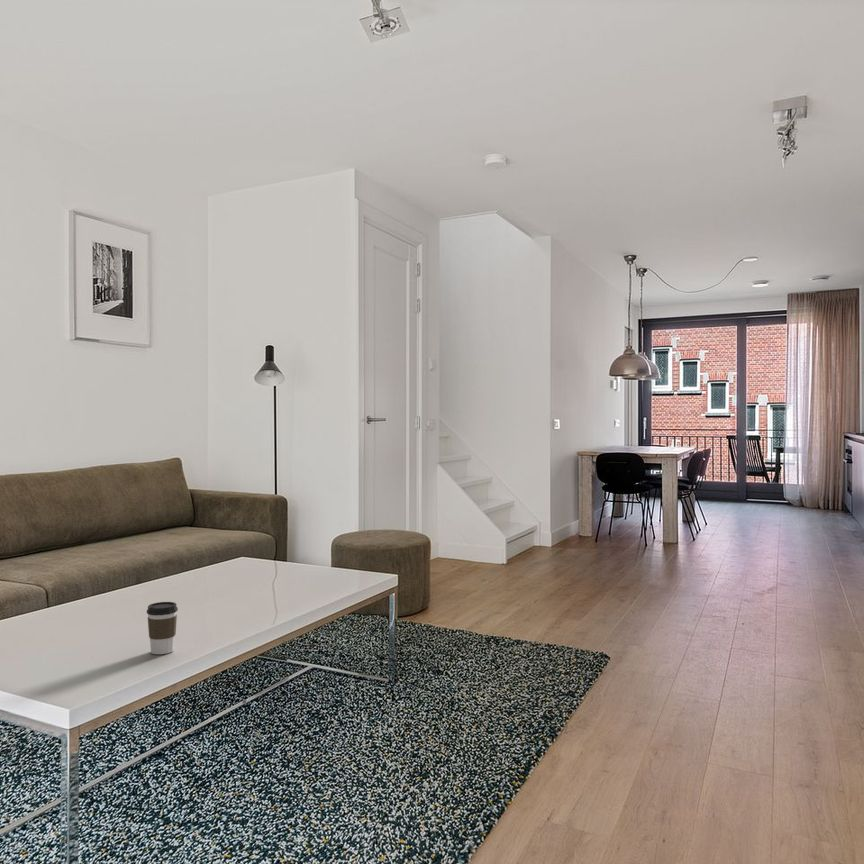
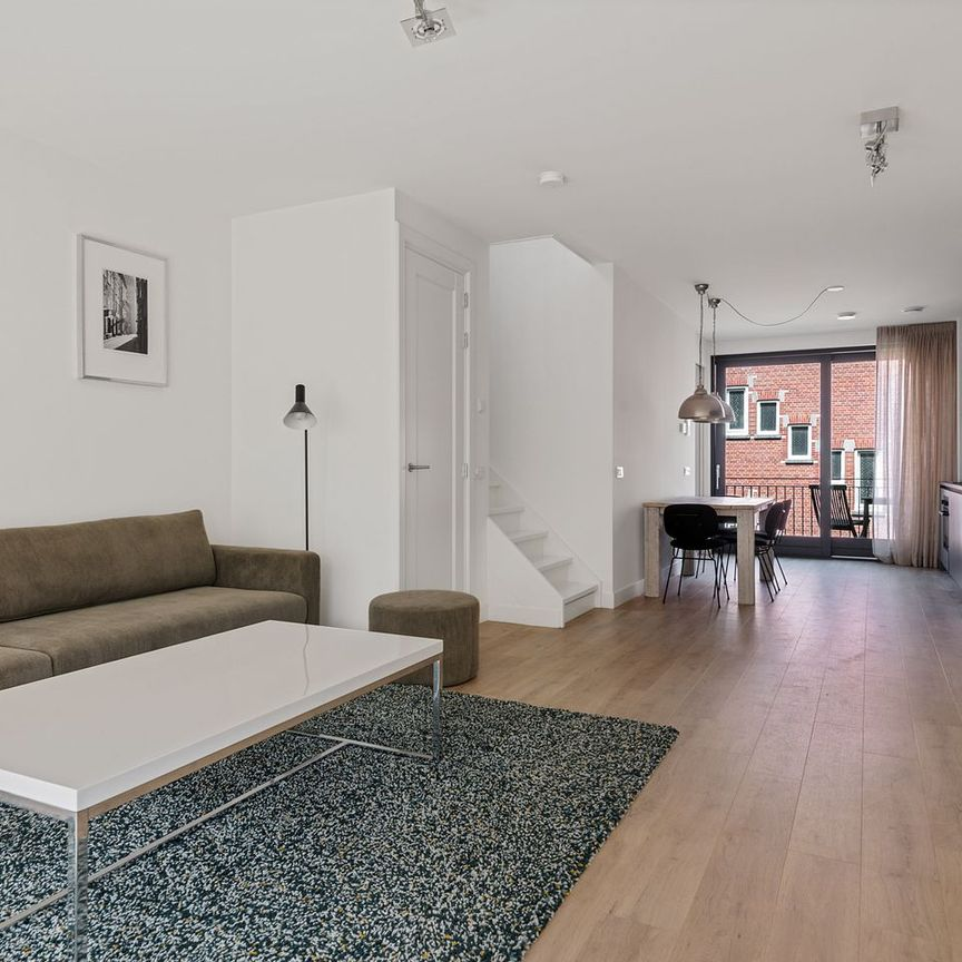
- coffee cup (162, 628)
